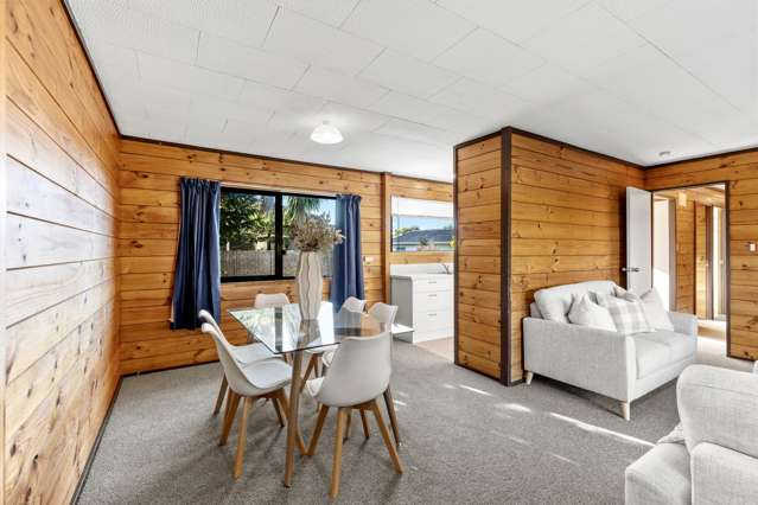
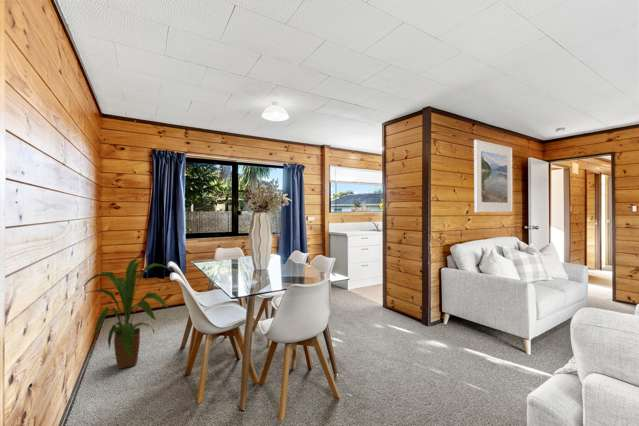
+ house plant (129, 306)
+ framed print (494, 178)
